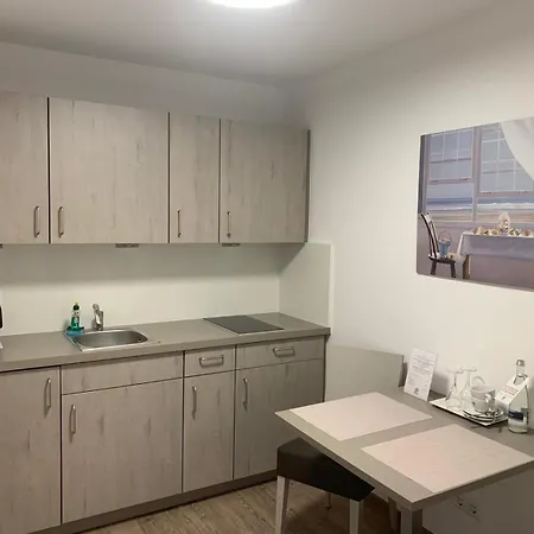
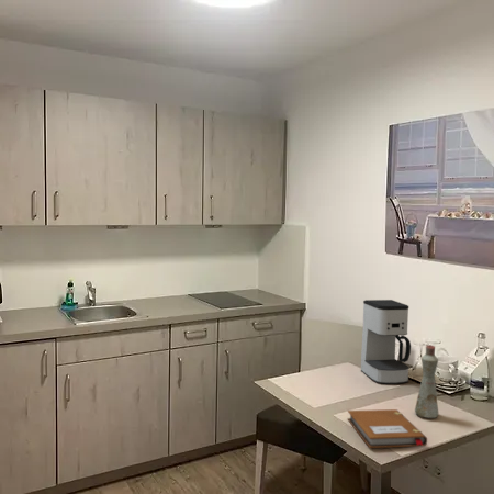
+ notebook (385, 427)
+ bottle (427, 380)
+ coffee maker (389, 339)
